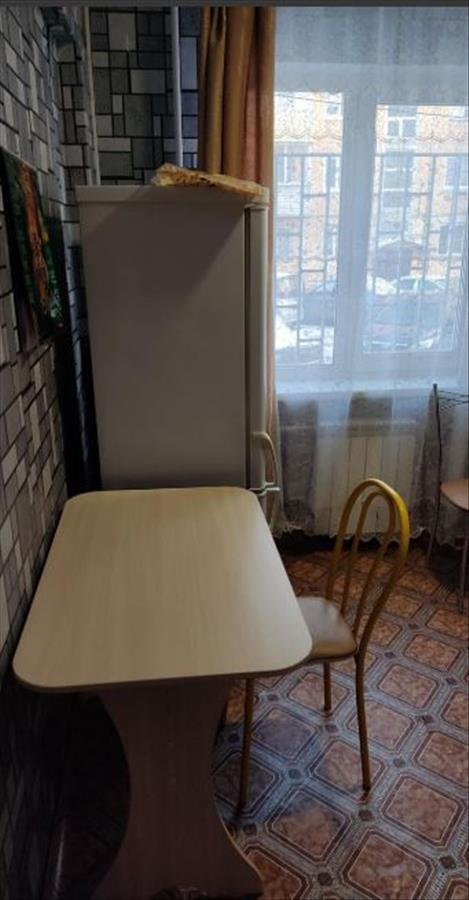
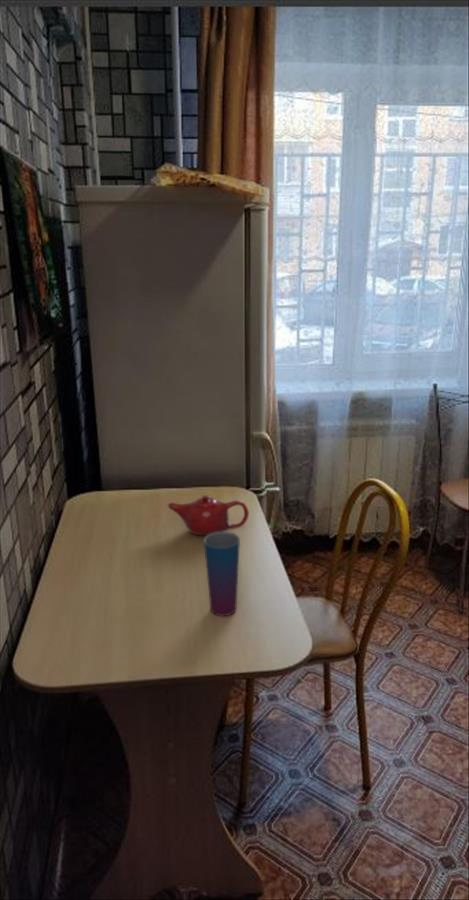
+ cup (222, 574)
+ teapot (207, 513)
